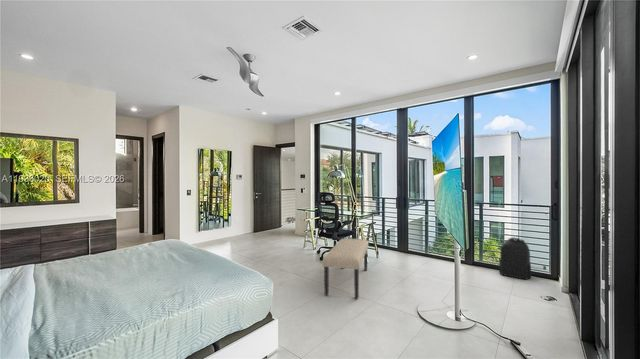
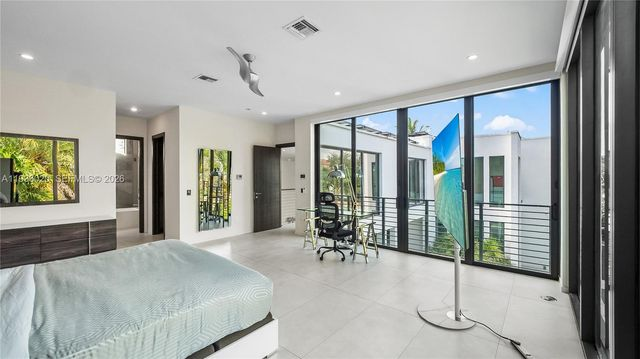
- bench (348, 263)
- backpack (515, 256)
